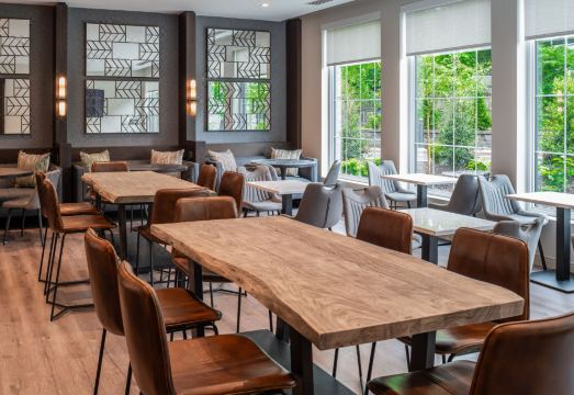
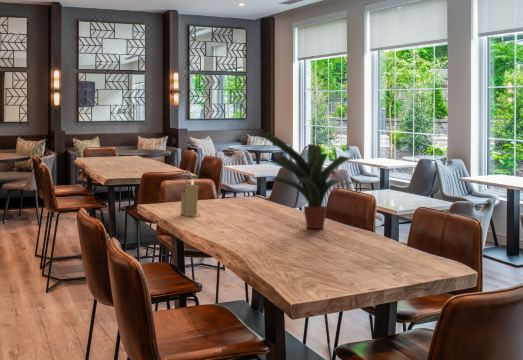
+ candle (189, 197)
+ potted plant (308, 180)
